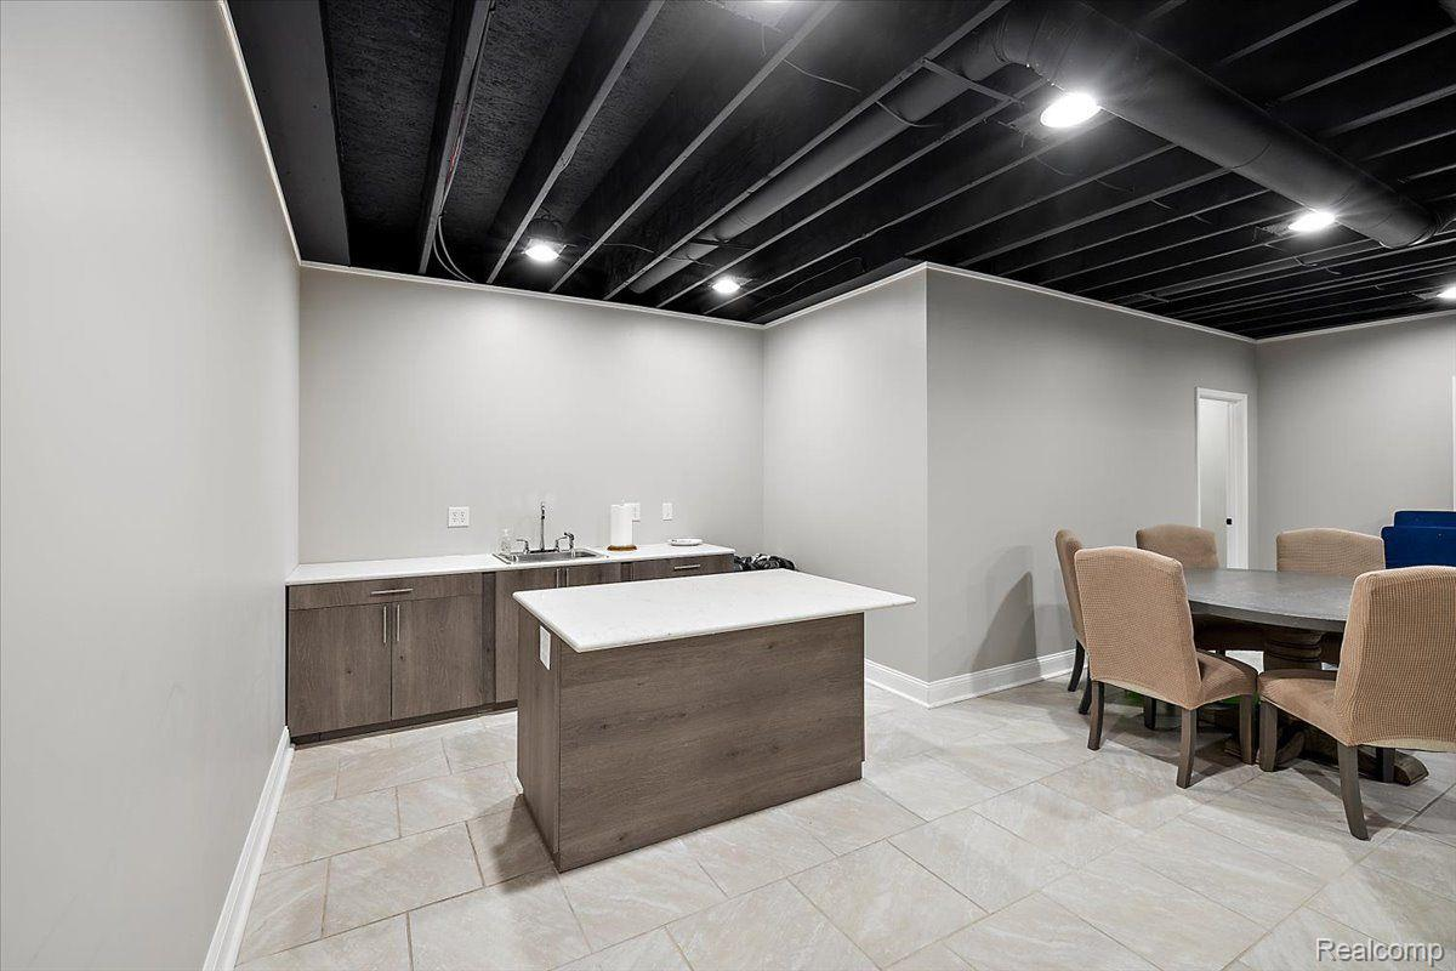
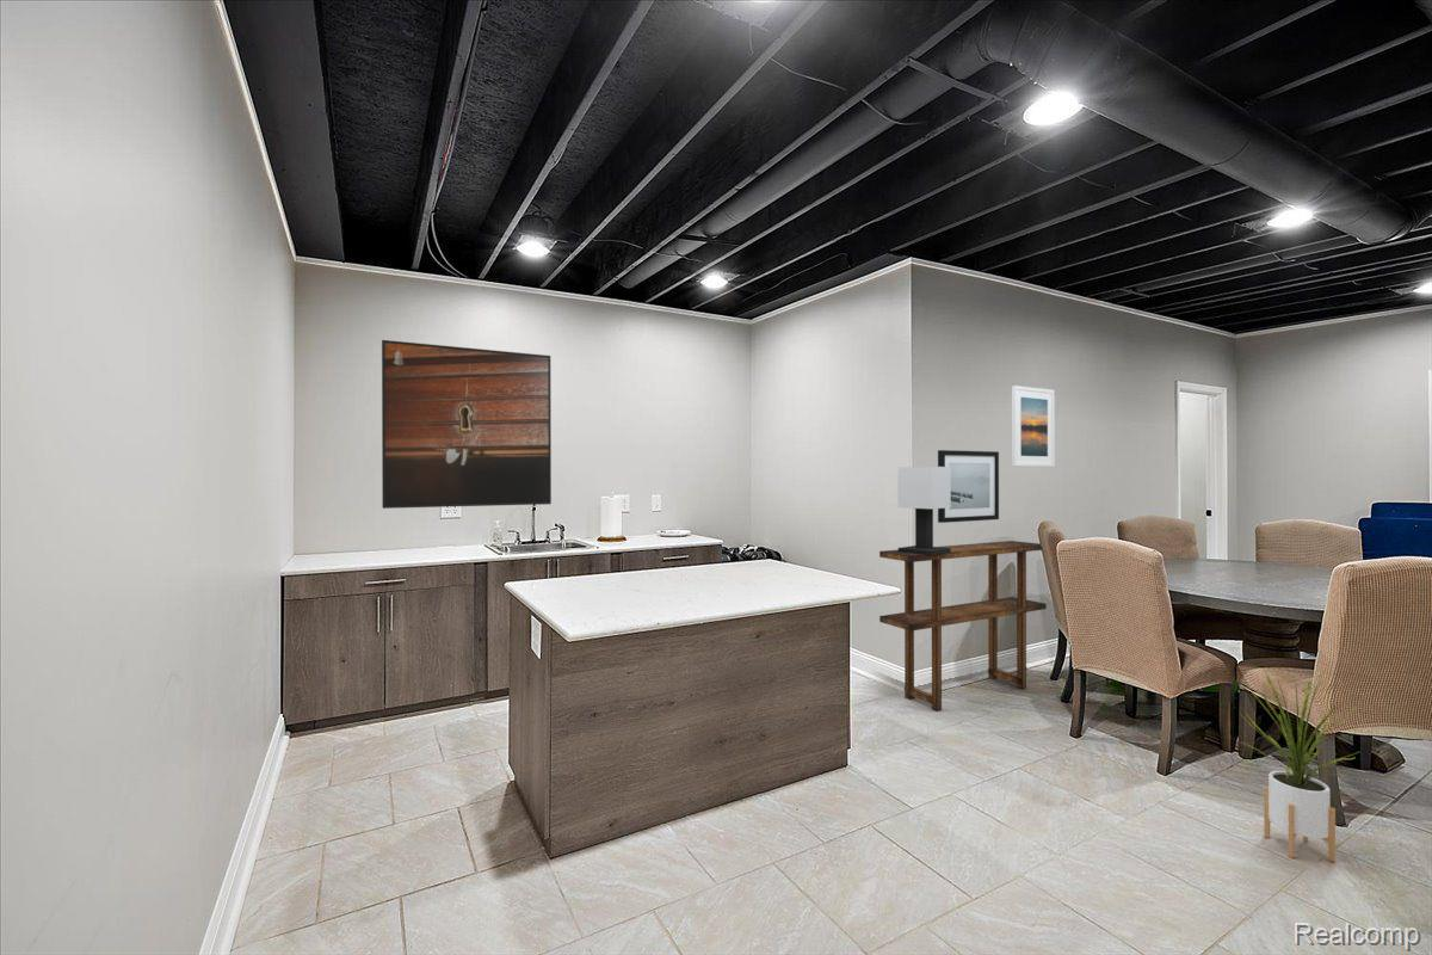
+ wall art (969, 486)
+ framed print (1033, 426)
+ house plant (1301, 759)
+ table lamp (924, 509)
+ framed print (471, 426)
+ console table (965, 620)
